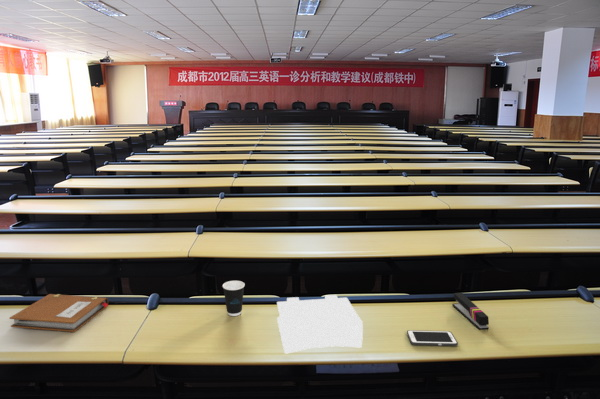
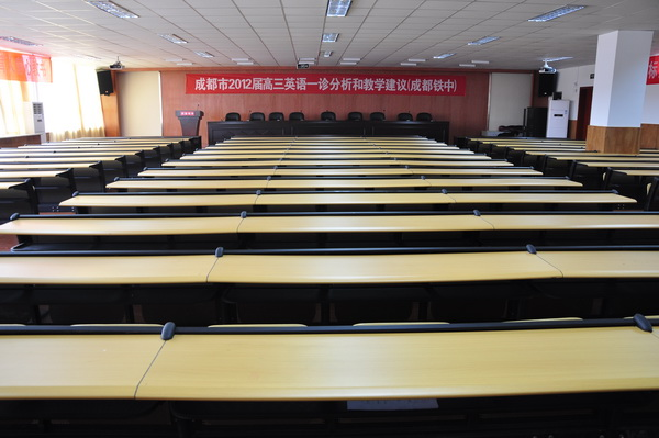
- notebook (63, 311)
- cell phone (431, 338)
- stapler (470, 309)
- papers (317, 321)
- dixie cup (234, 298)
